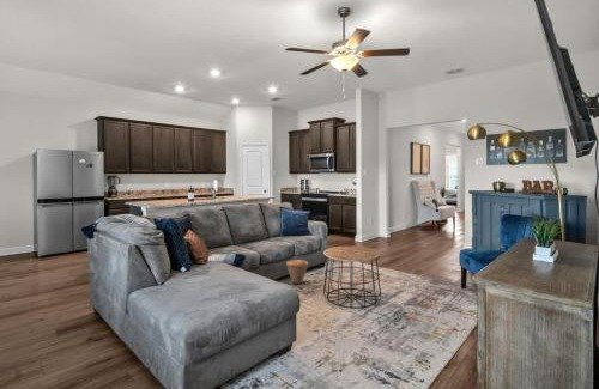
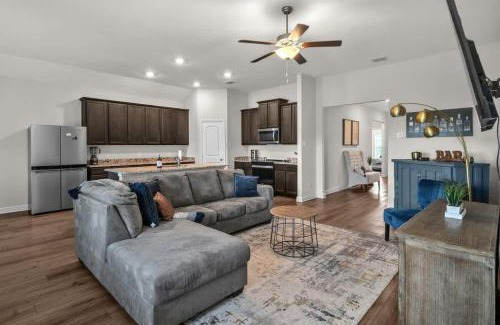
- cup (297, 272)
